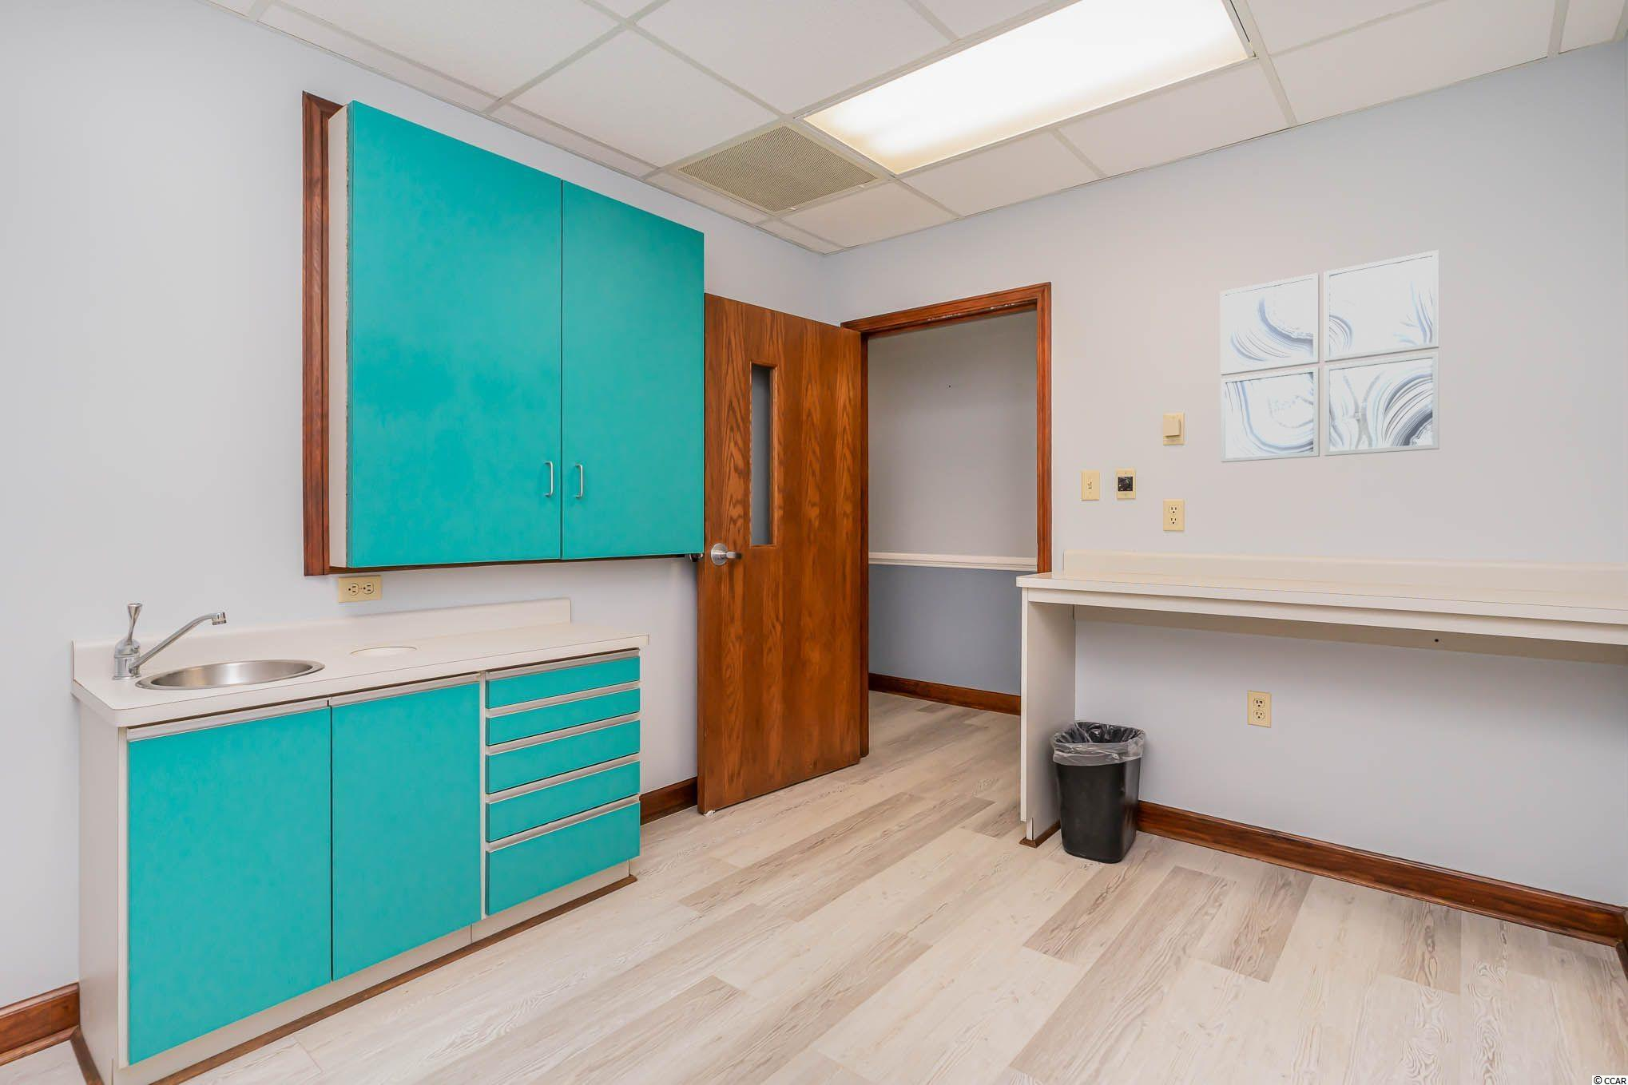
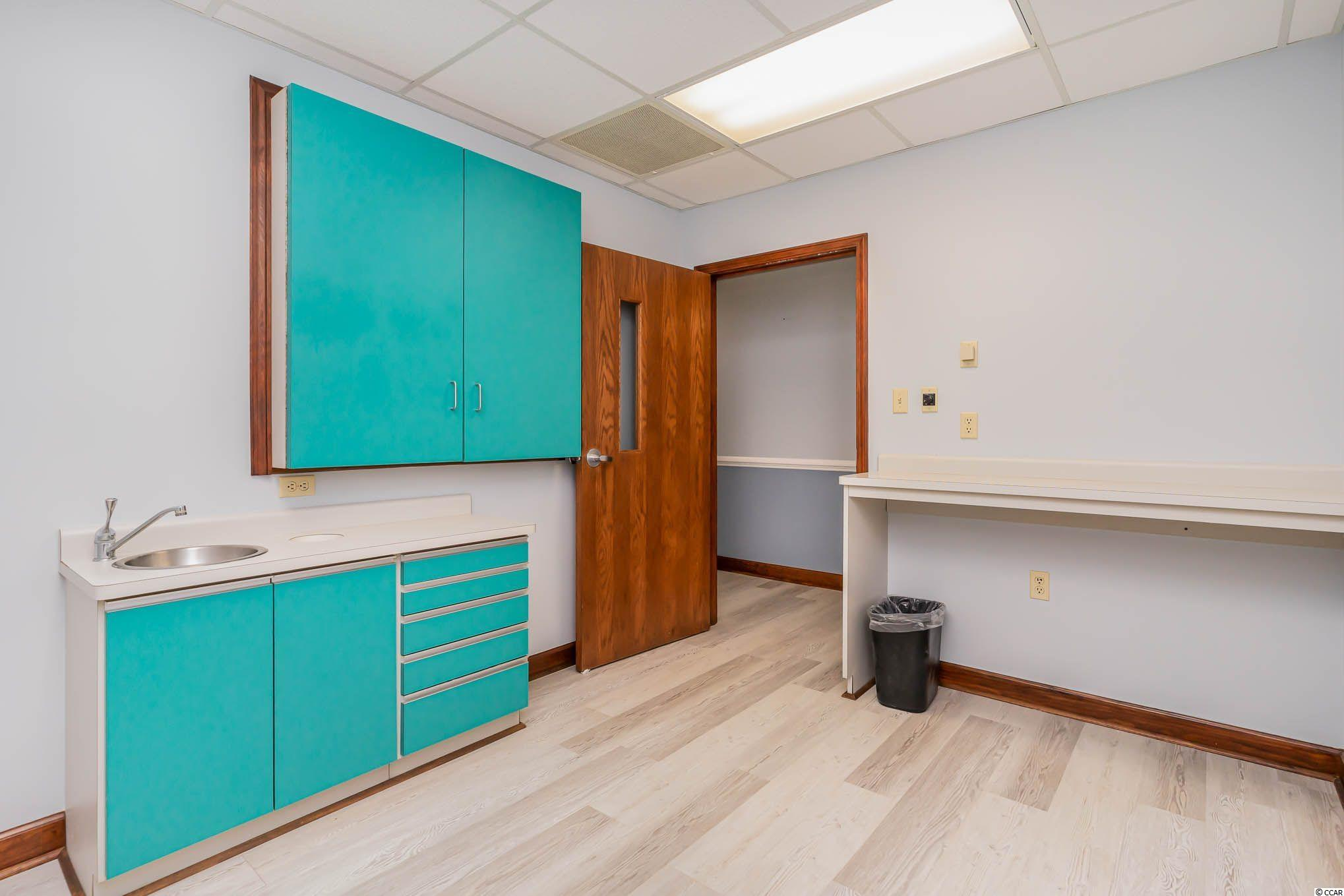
- wall art (1319, 362)
